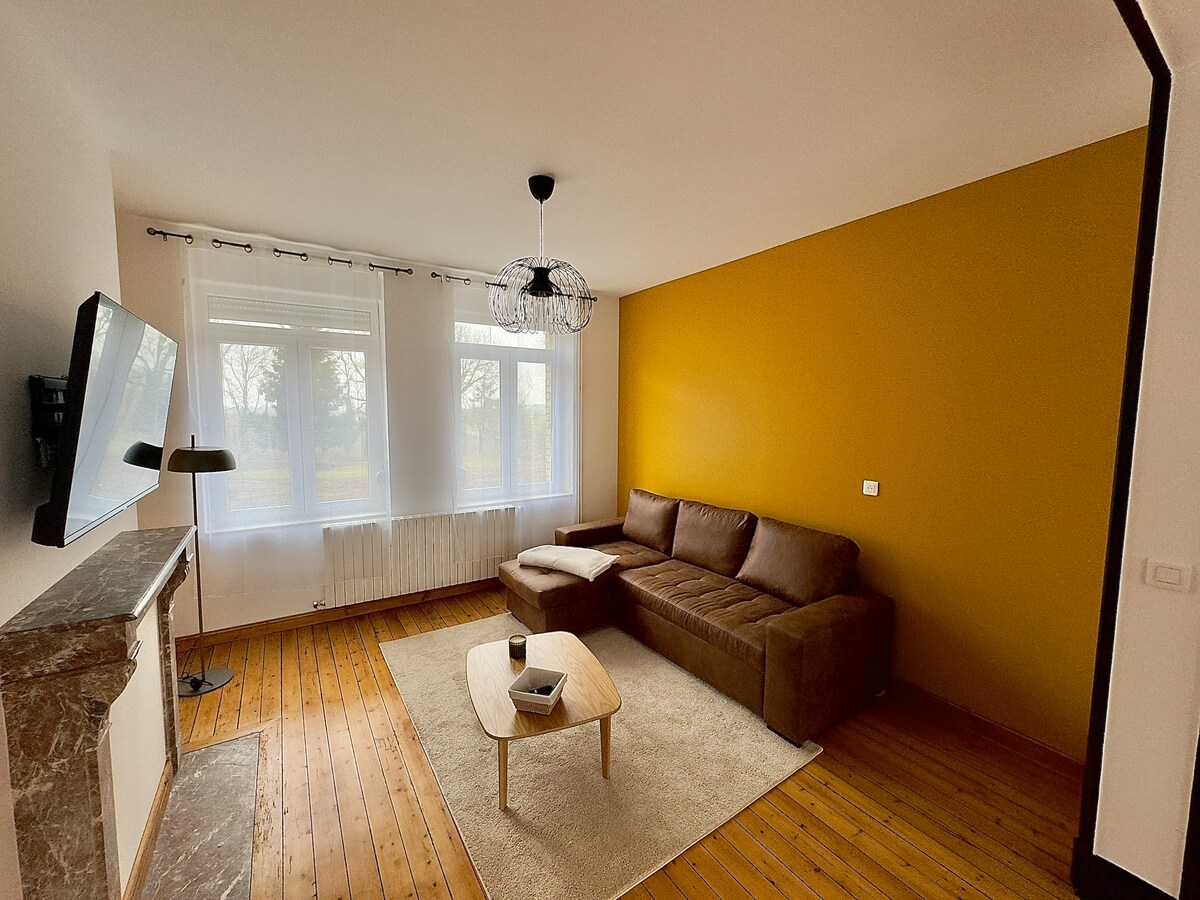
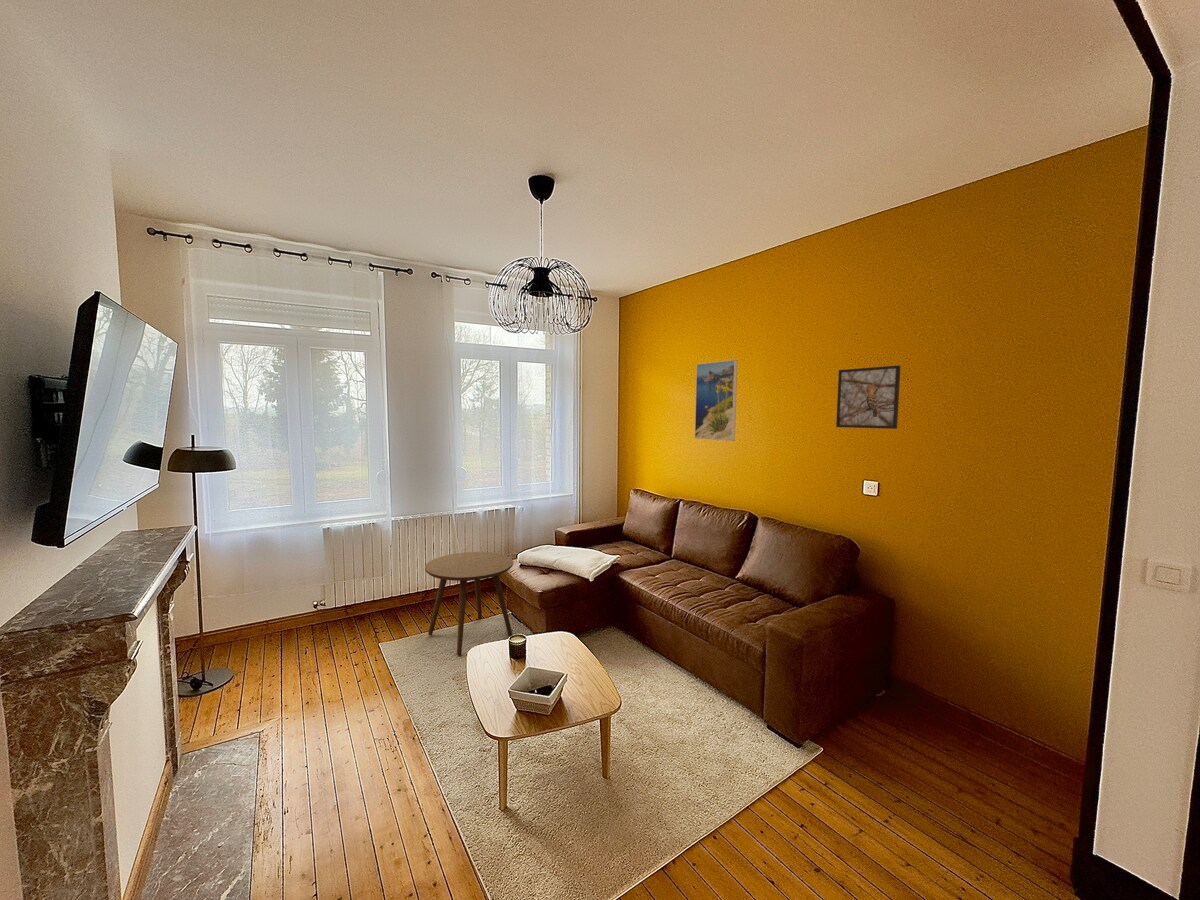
+ side table (465, 599)
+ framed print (866, 398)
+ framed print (715, 401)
